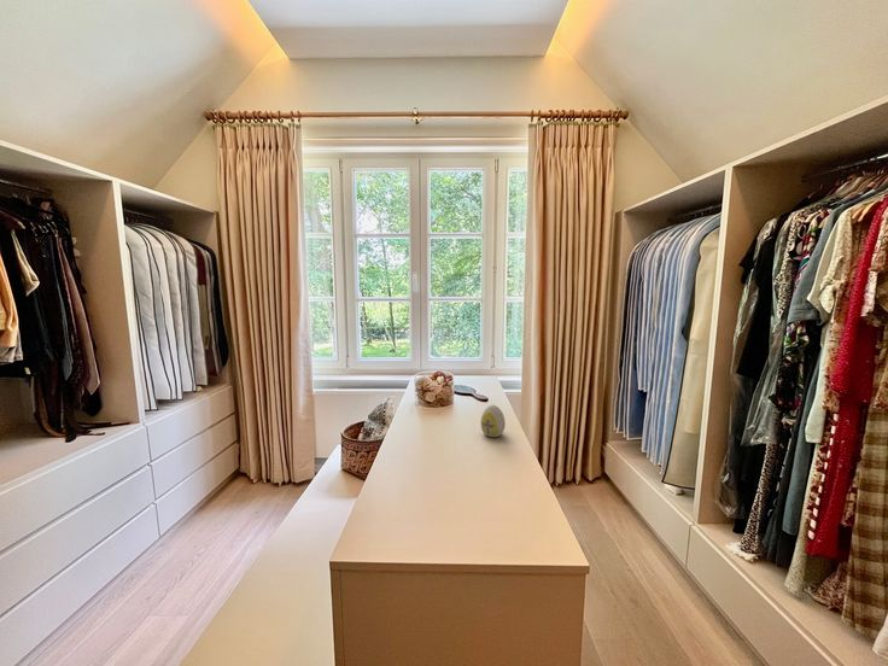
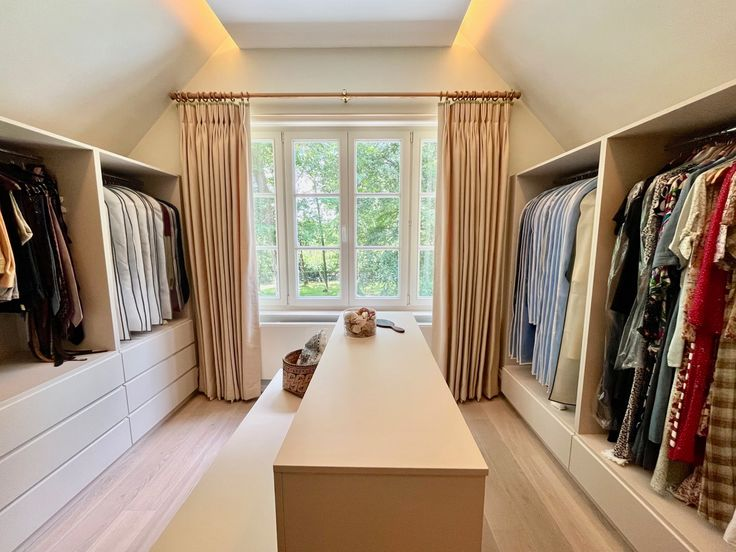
- decorative egg (492, 419)
